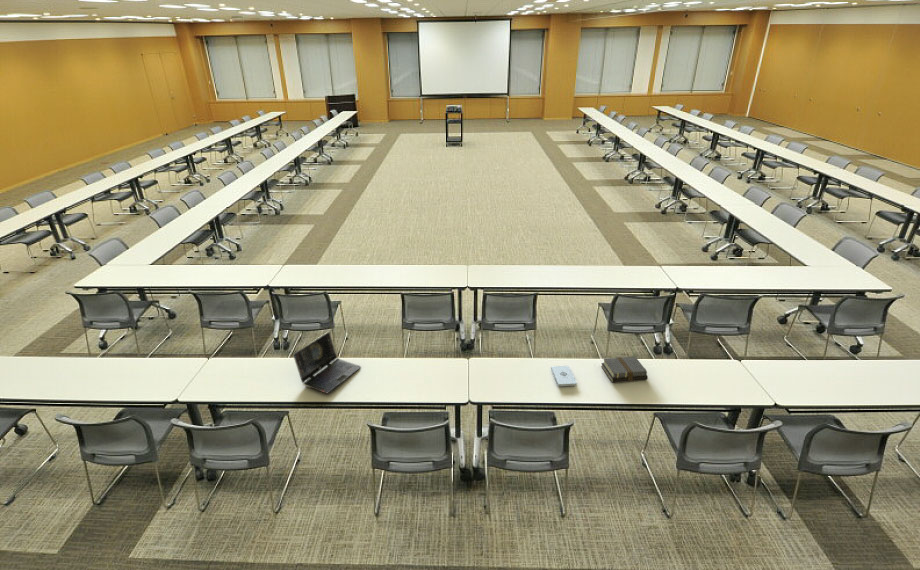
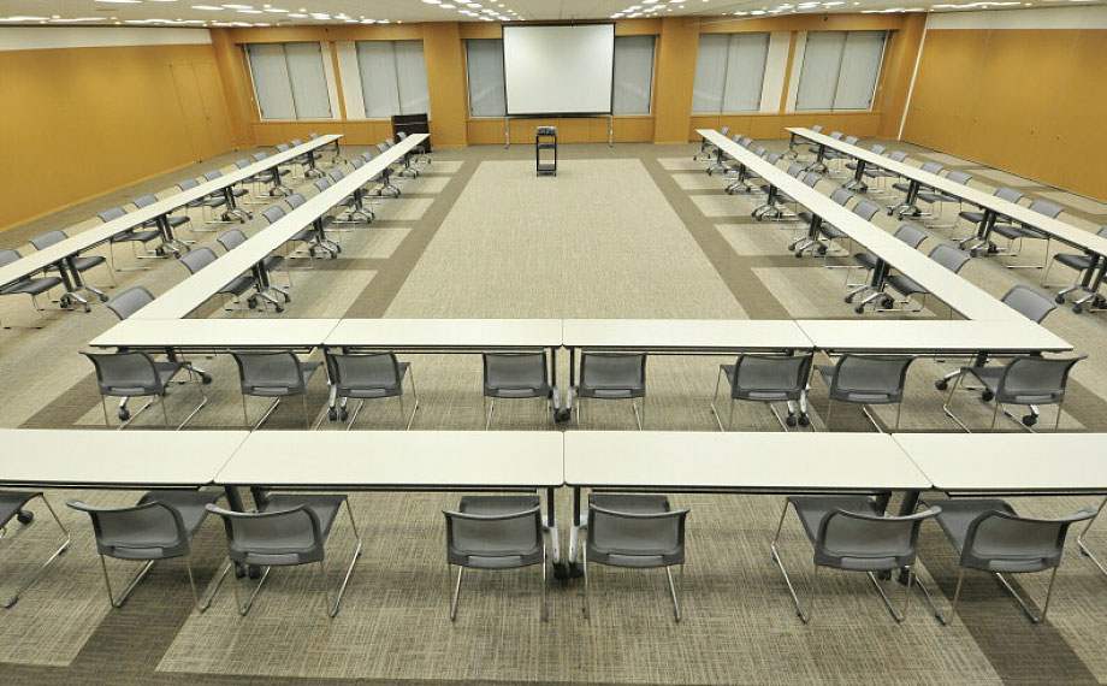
- laptop computer (328, 361)
- notepad (563, 375)
- book (624, 369)
